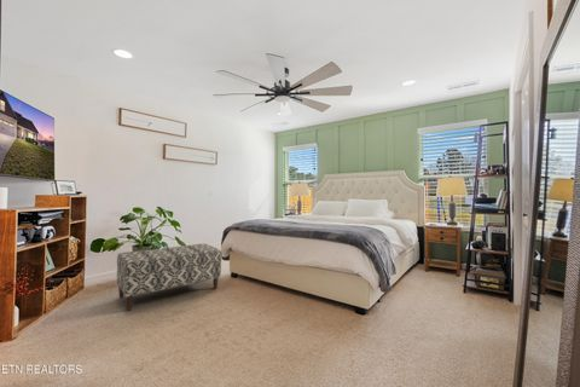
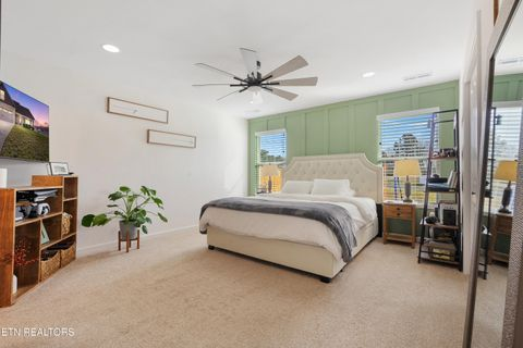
- bench (172, 272)
